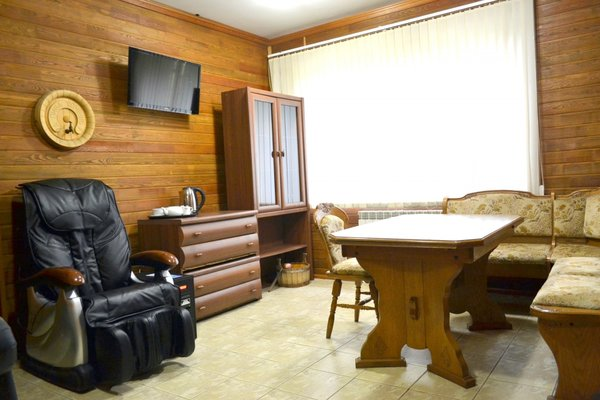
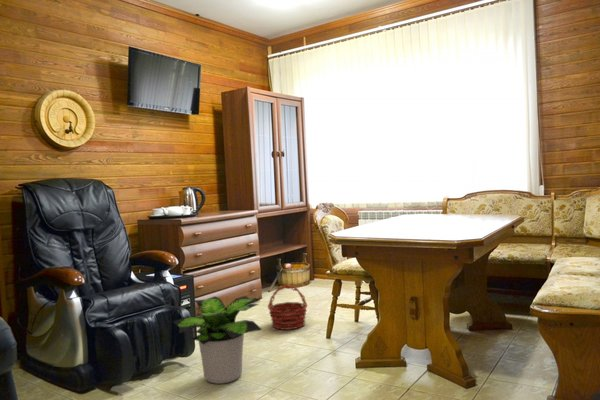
+ basket (287, 304)
+ potted plant (220, 343)
